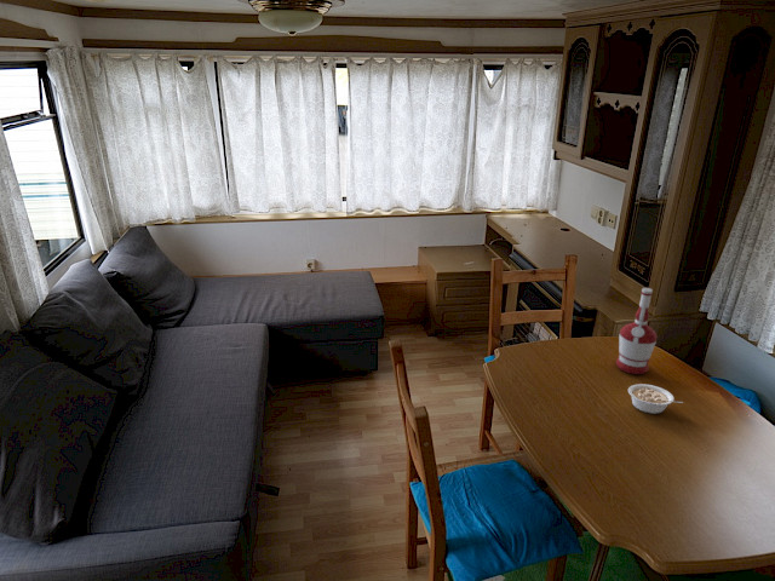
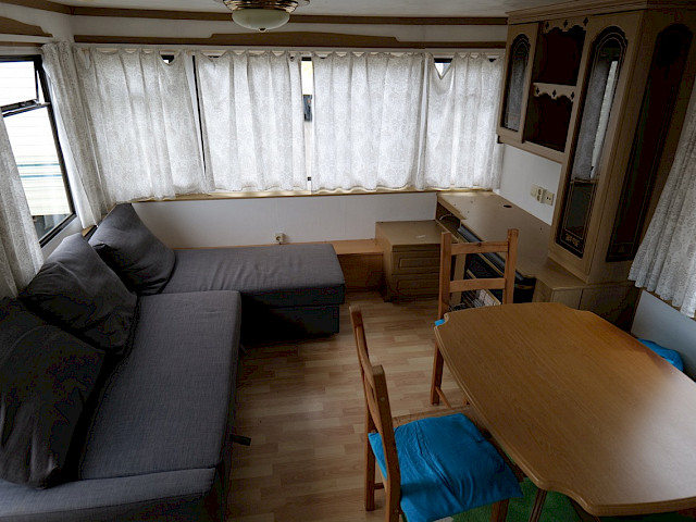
- legume (651, 398)
- alcohol (638, 329)
